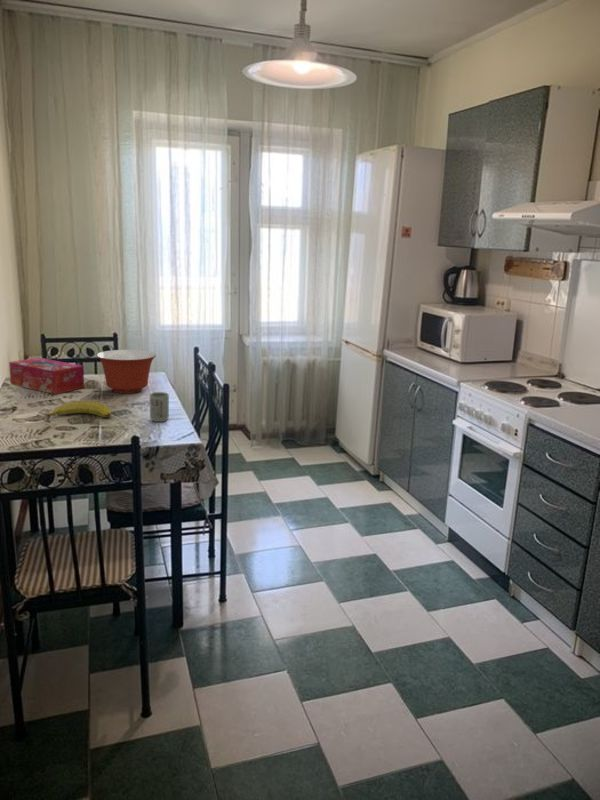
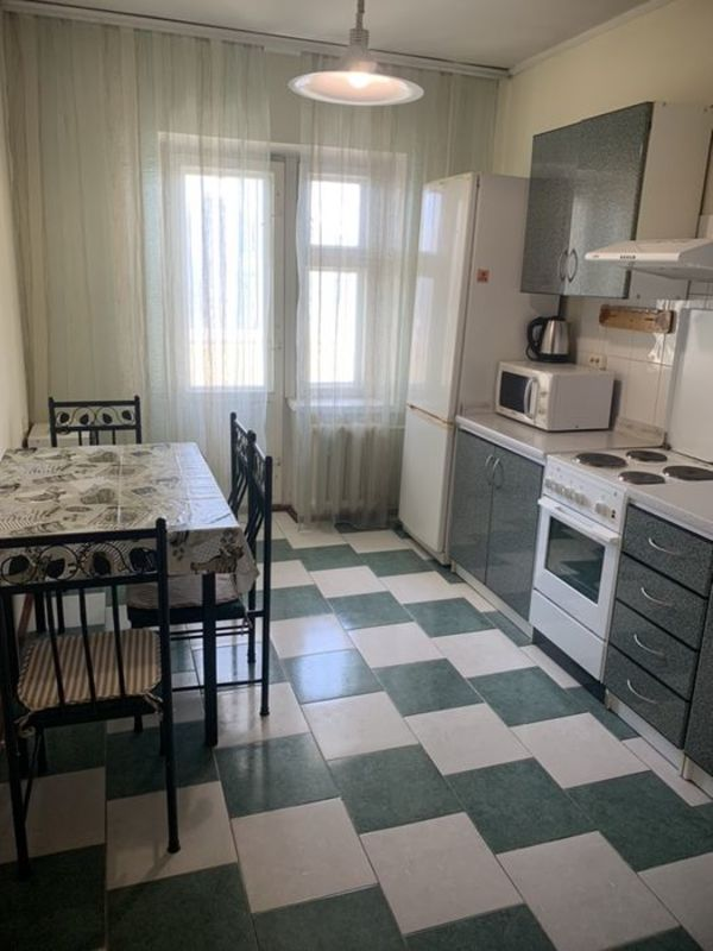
- tissue box (46, 375)
- cup (159, 407)
- mixing bowl (127, 372)
- fruit (79, 411)
